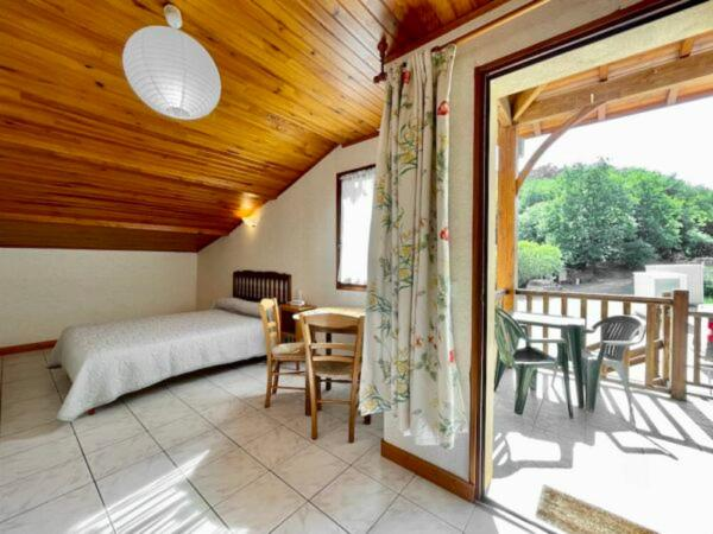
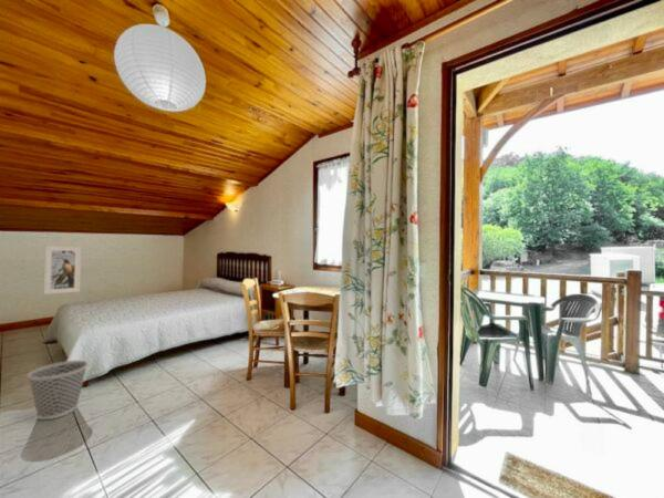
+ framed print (63, 269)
+ wastebasket (59, 390)
